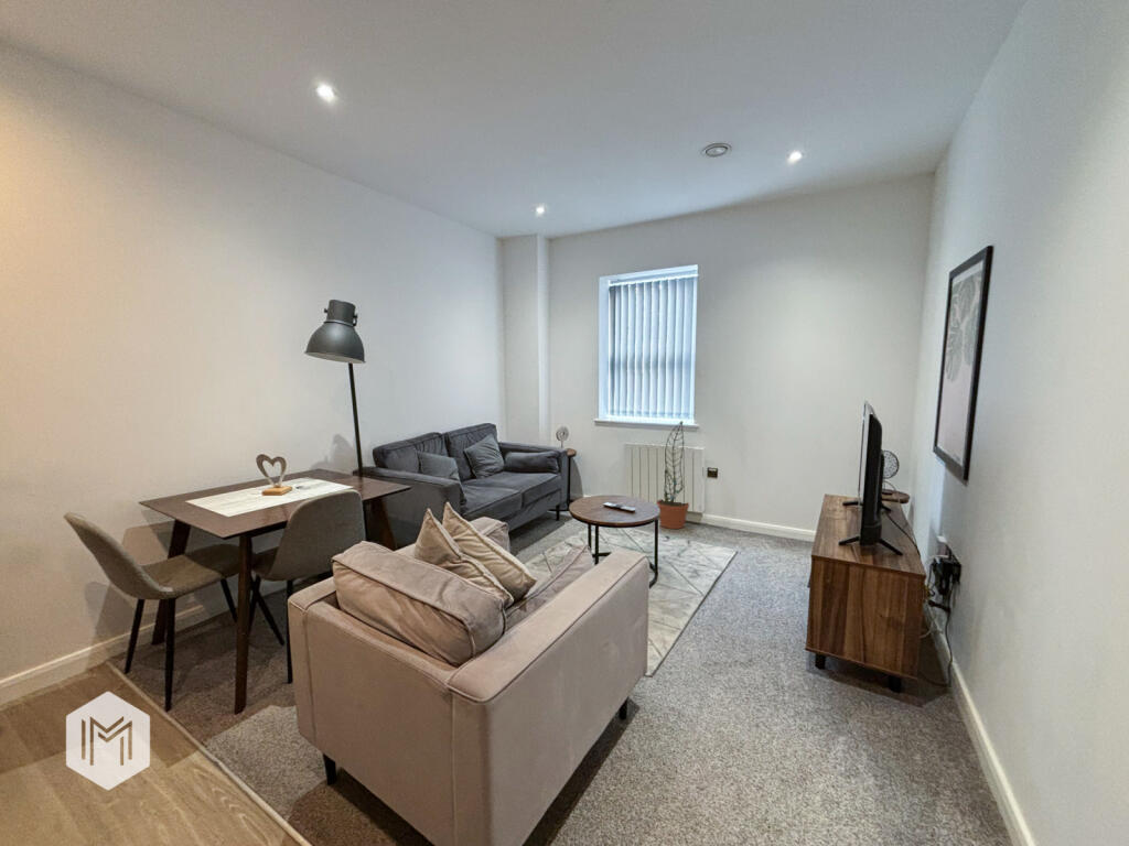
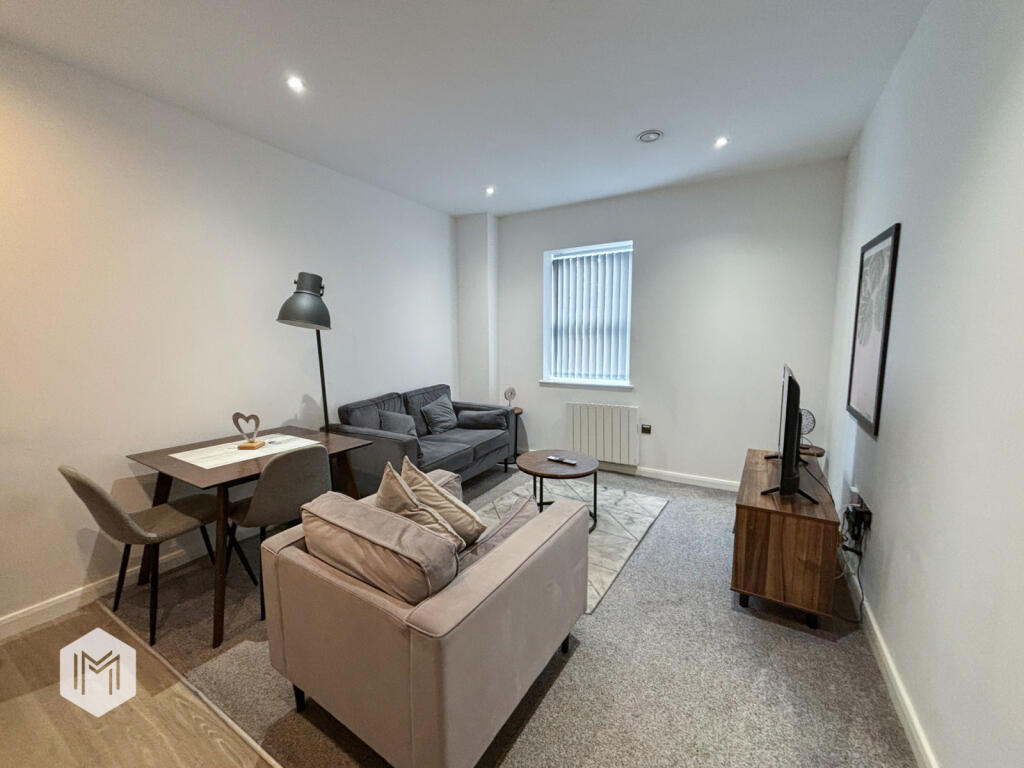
- decorative plant (673, 473)
